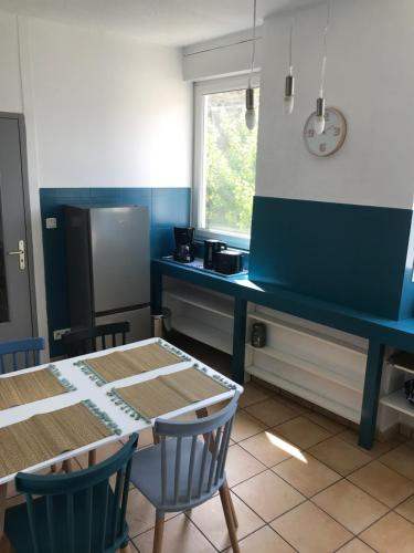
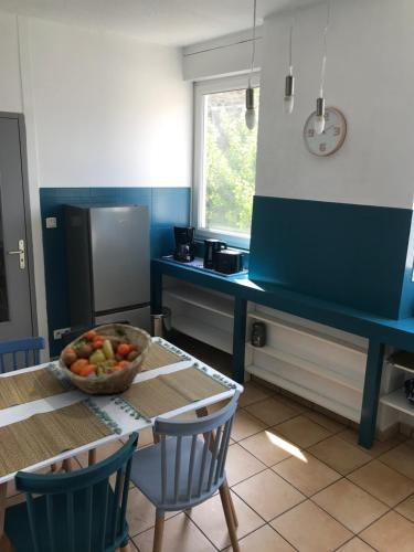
+ fruit basket (106, 357)
